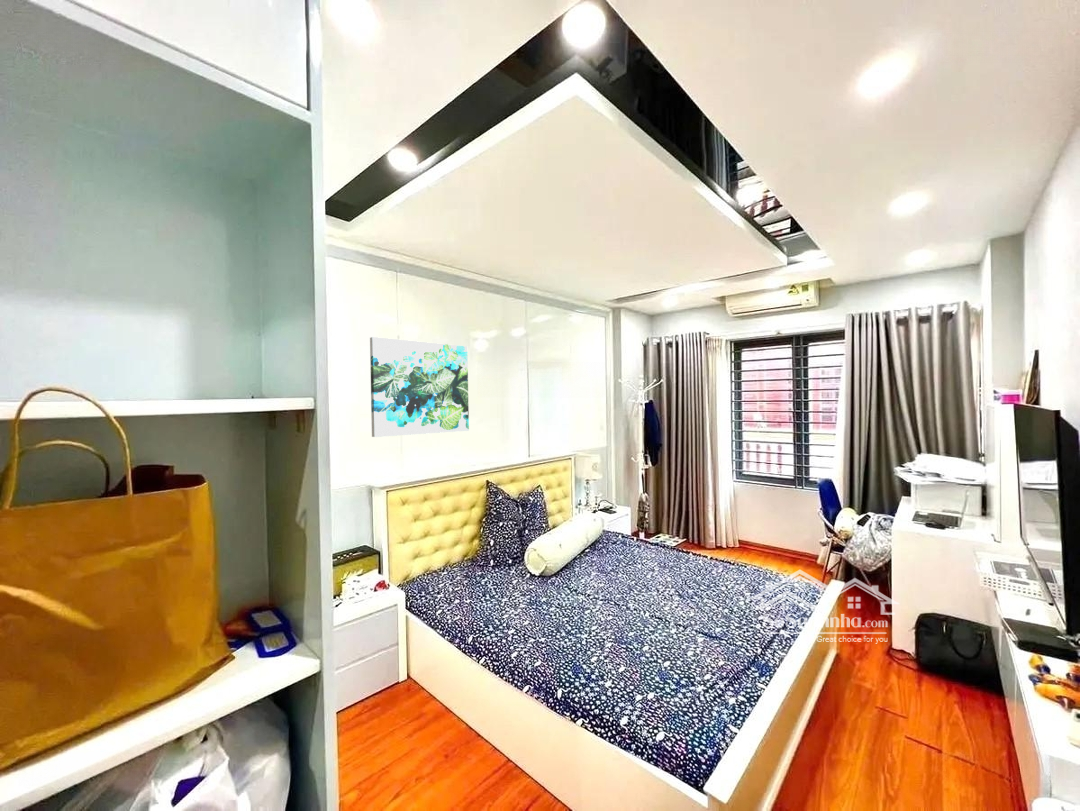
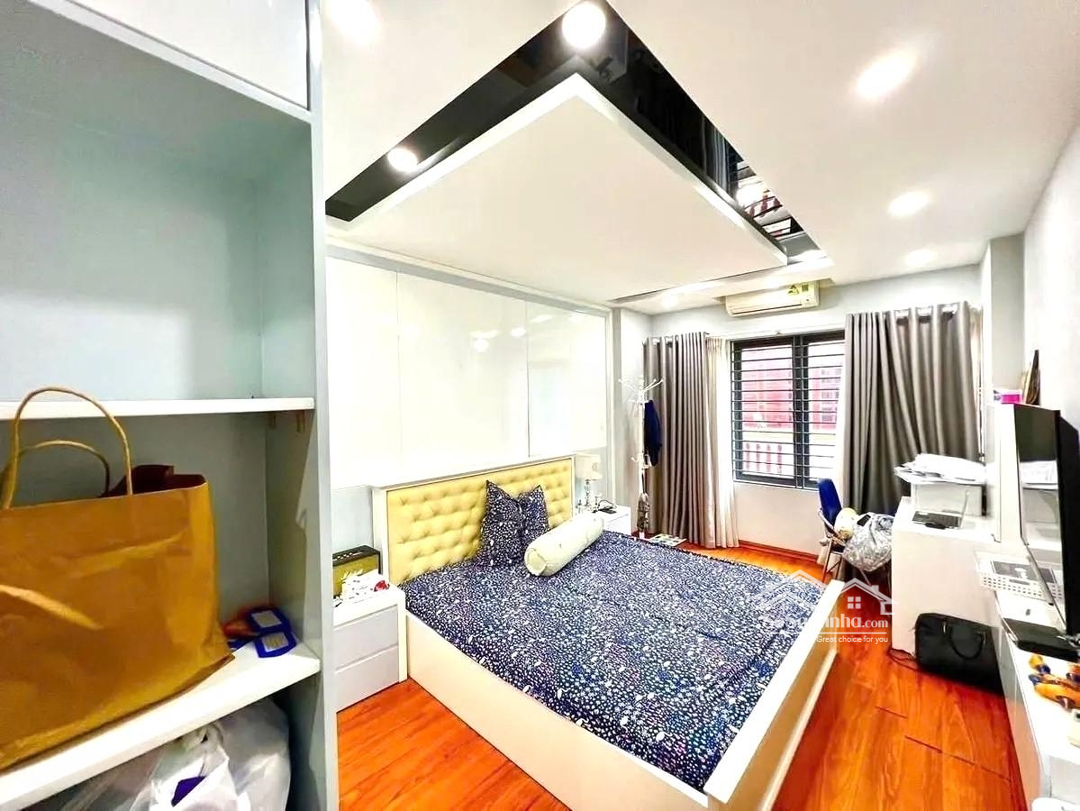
- wall art (423, 387)
